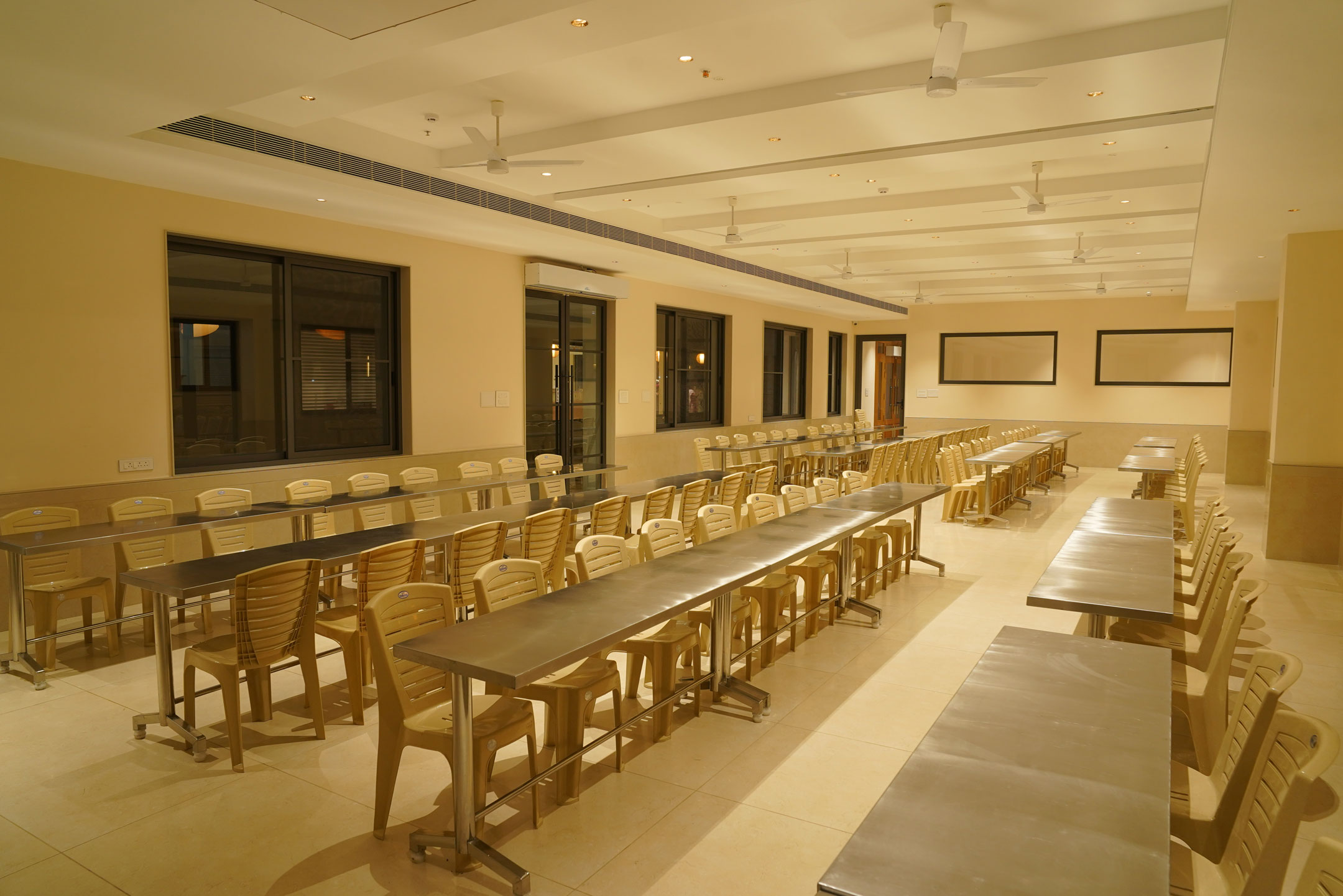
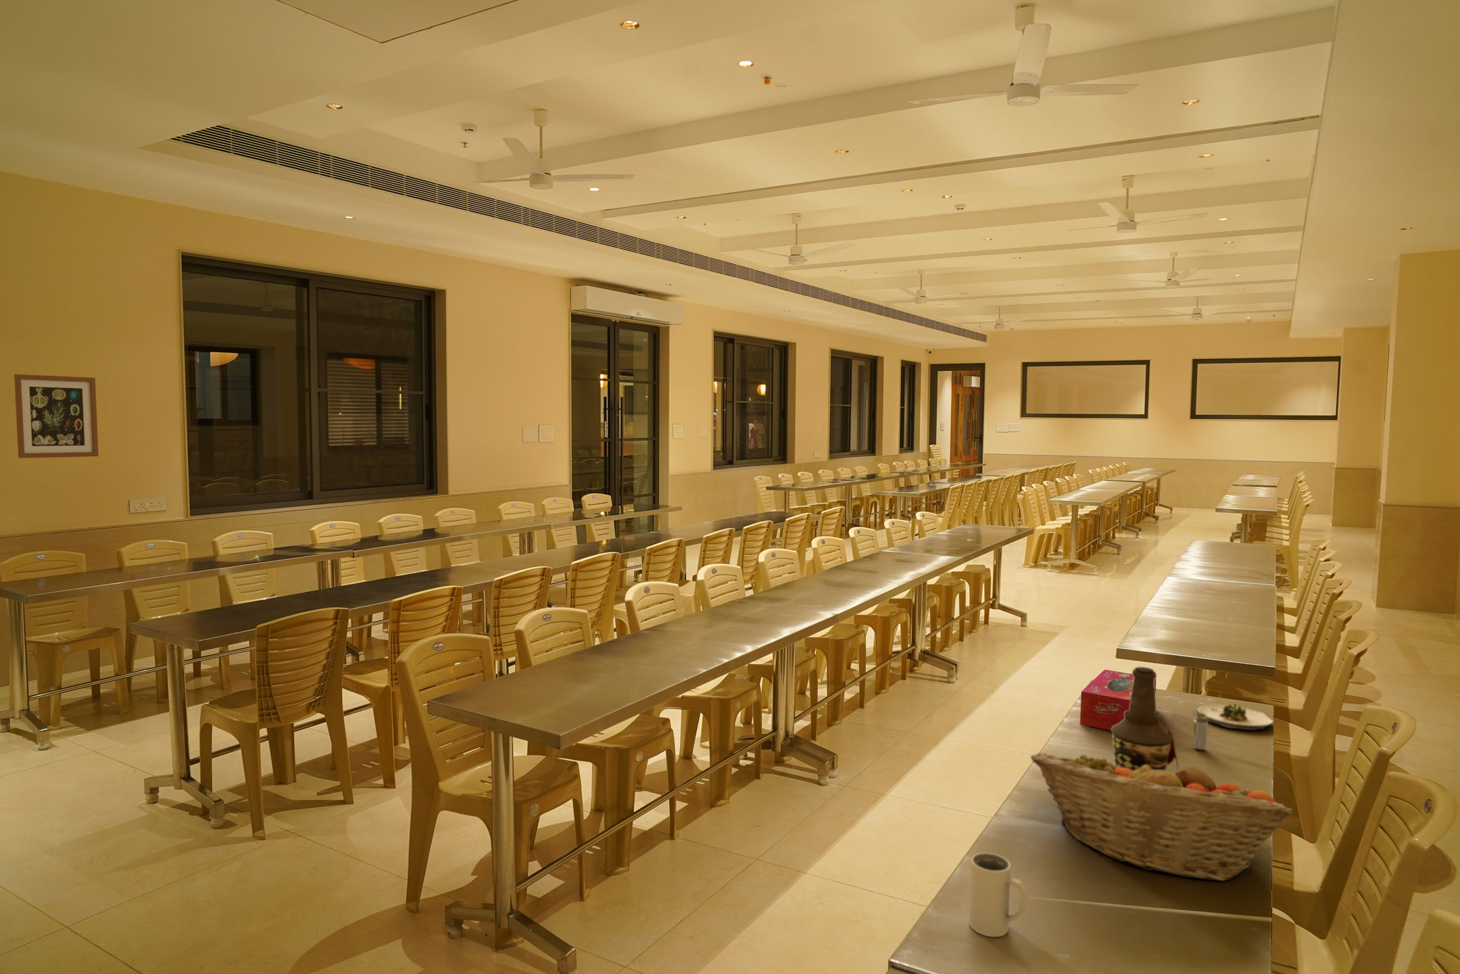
+ wall art (58, 416)
+ mug (998, 897)
+ salad plate (1234, 712)
+ bottle (1145, 723)
+ tissue box (1119, 700)
+ fruit basket (1151, 799)
+ shaker (1200, 730)
